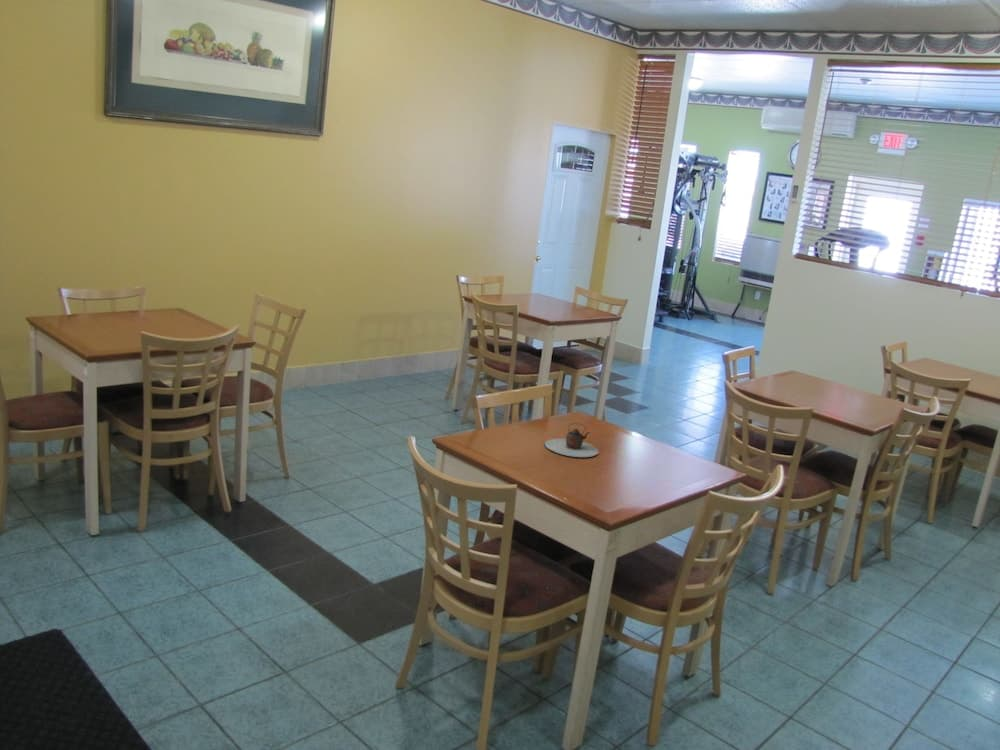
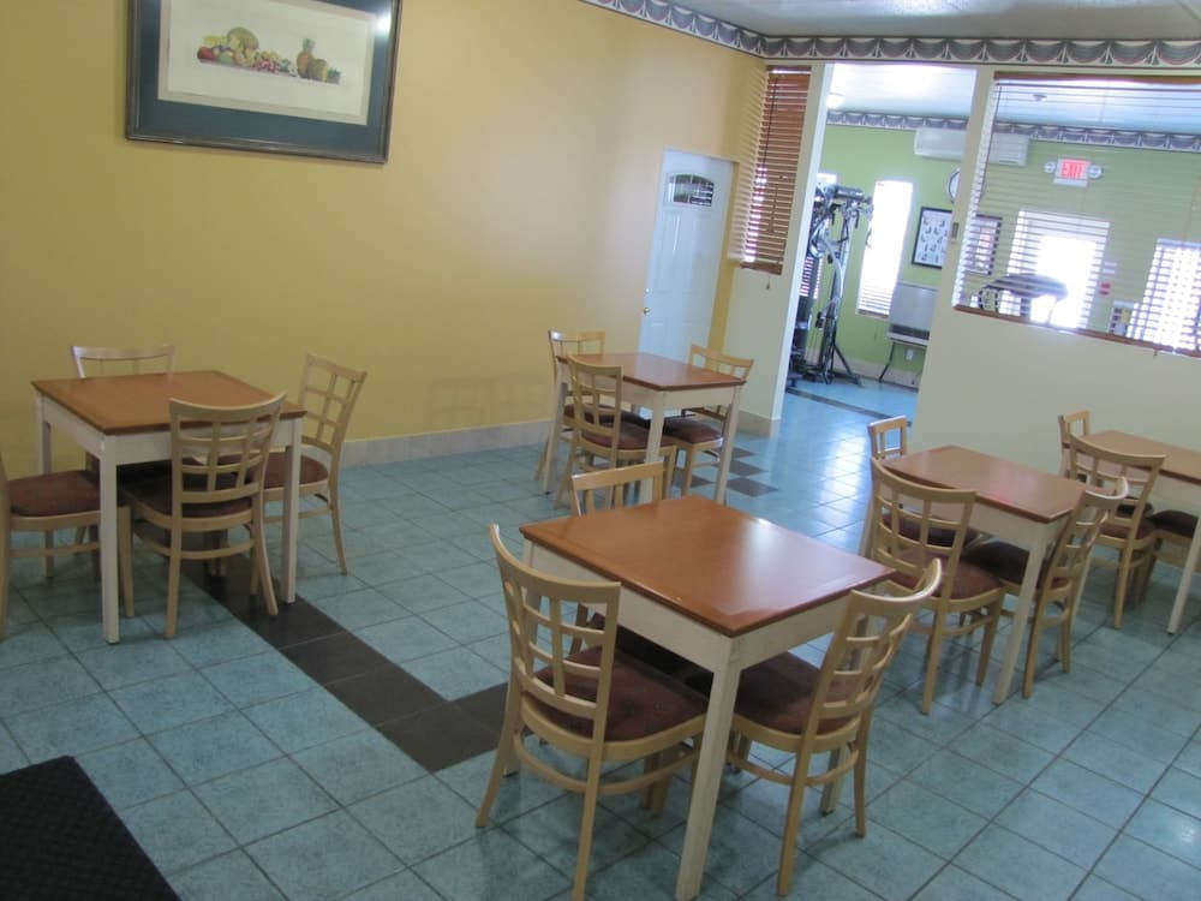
- teapot (573, 435)
